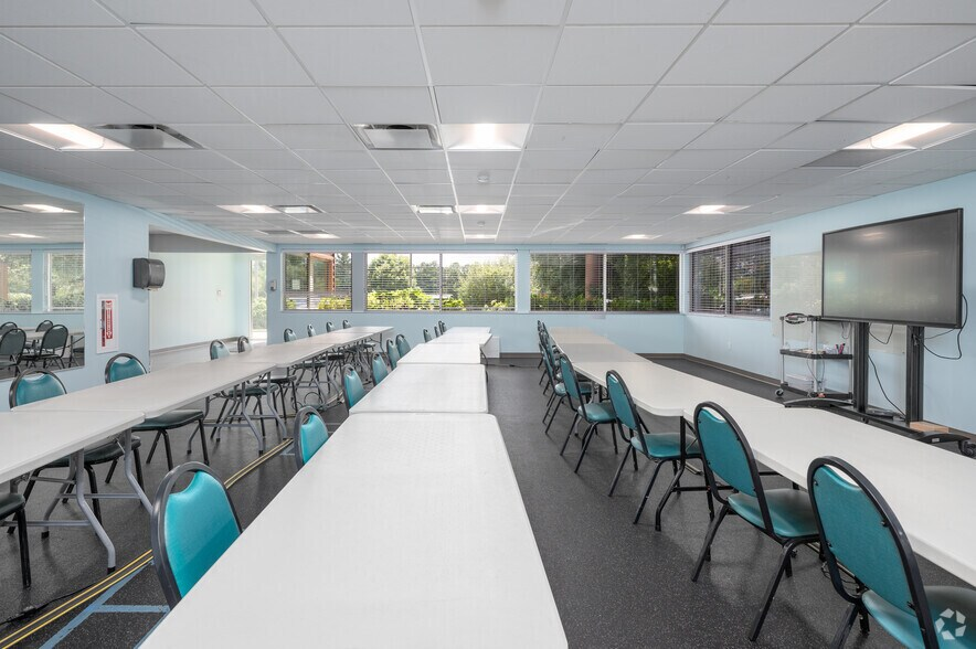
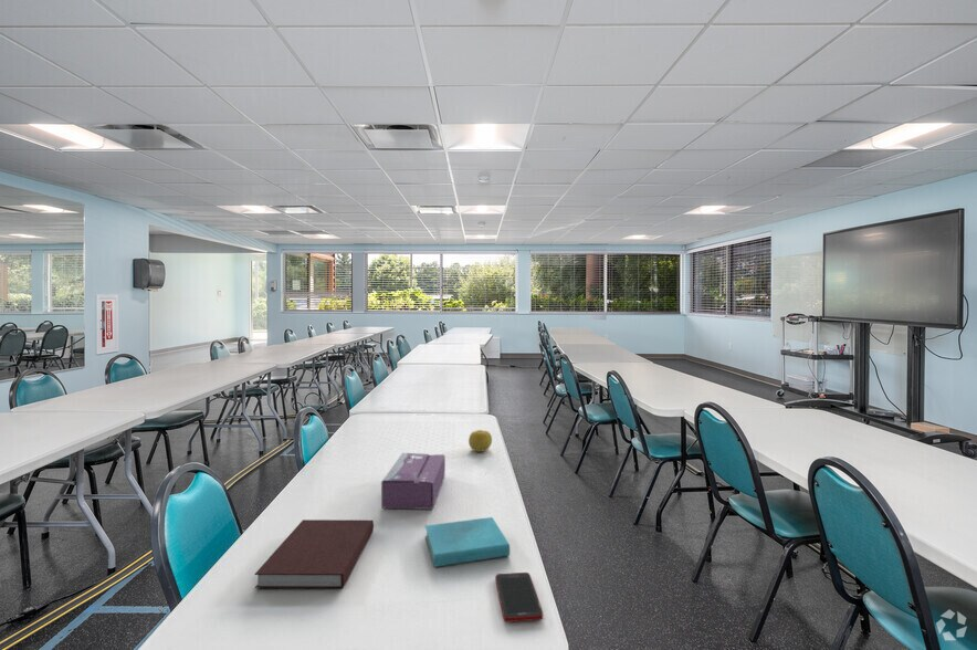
+ tissue box (416, 478)
+ notebook (321, 549)
+ book (465, 541)
+ fruit (480, 440)
+ cell phone (517, 595)
